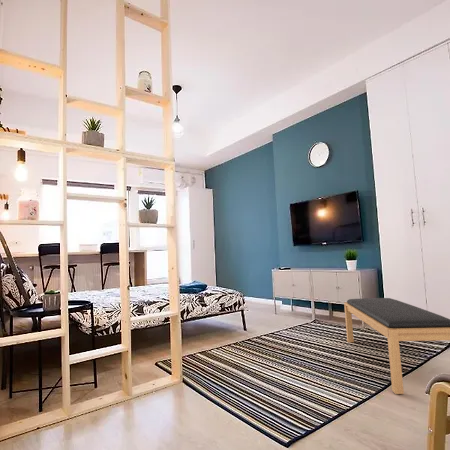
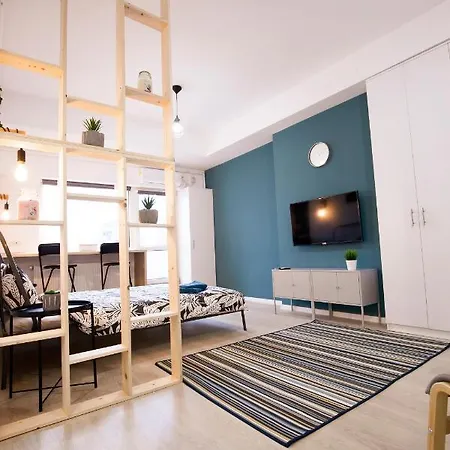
- bench (392, 333)
